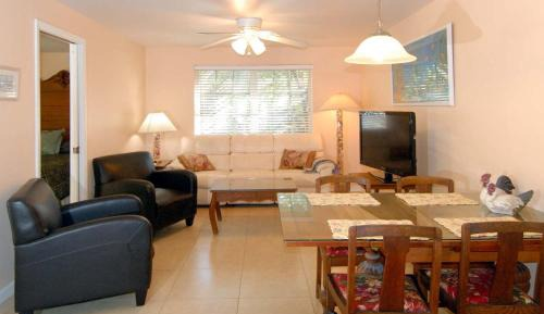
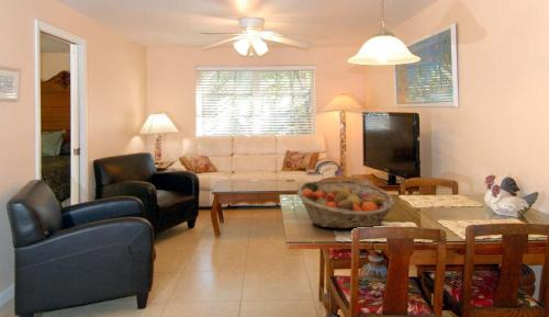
+ fruit basket (345, 202)
